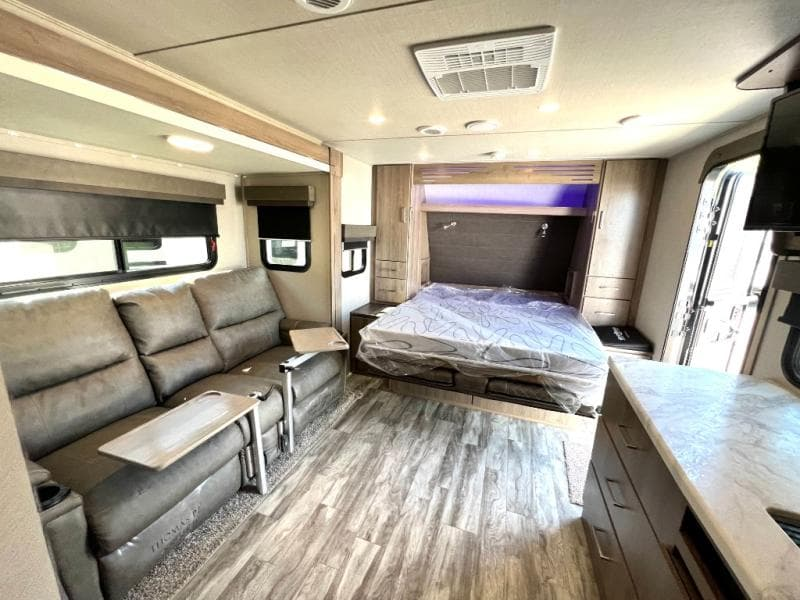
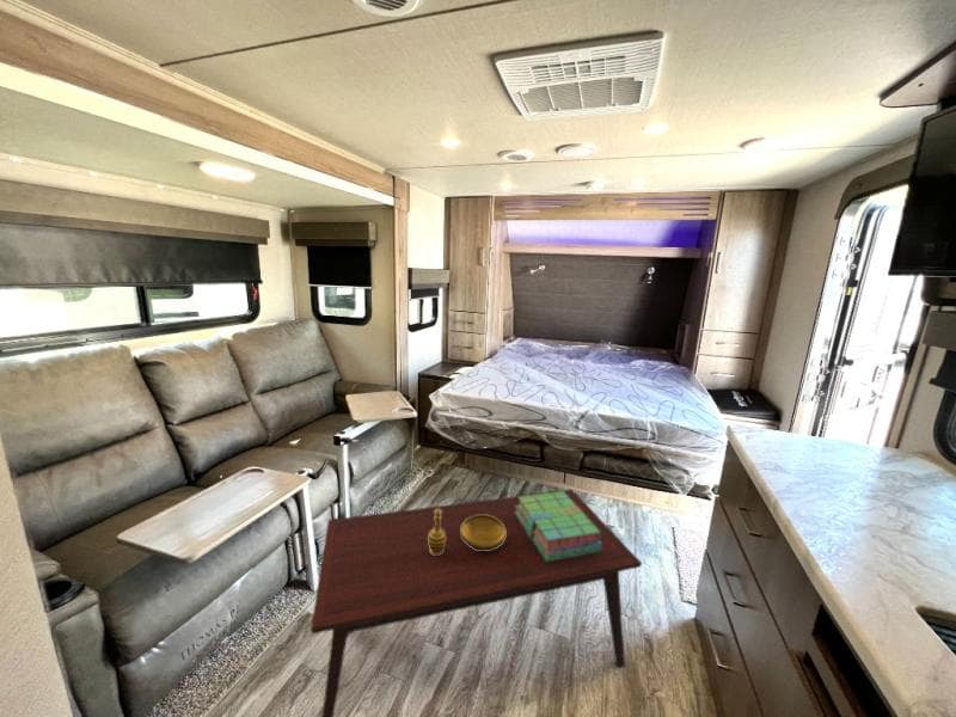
+ stack of books (556, 521)
+ decorative bowl (467, 523)
+ coffee table (473, 592)
